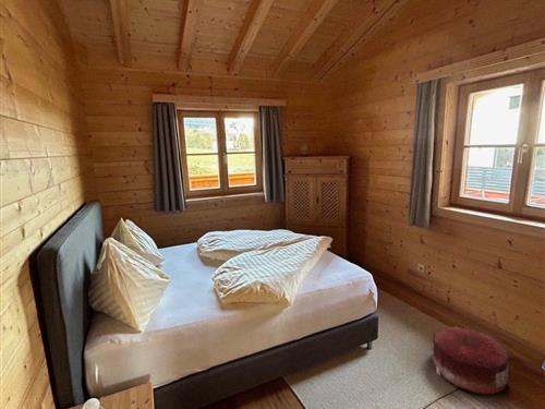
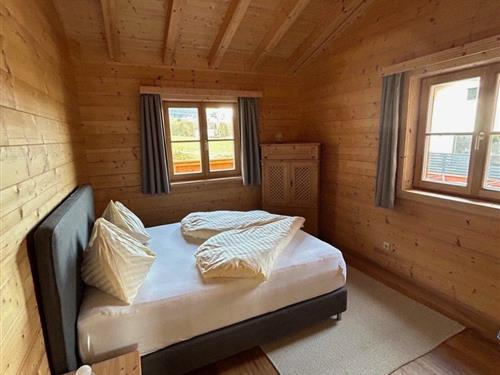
- pouf (468, 356)
